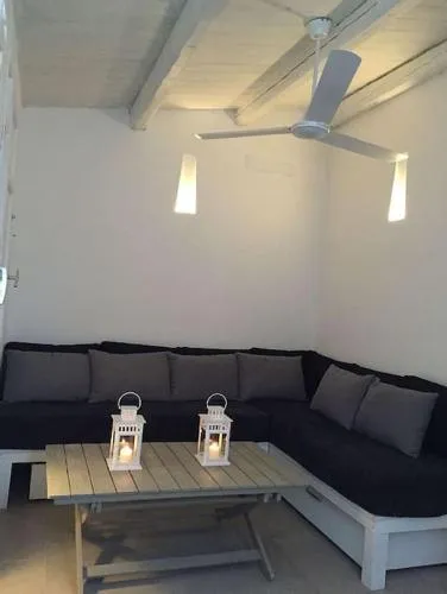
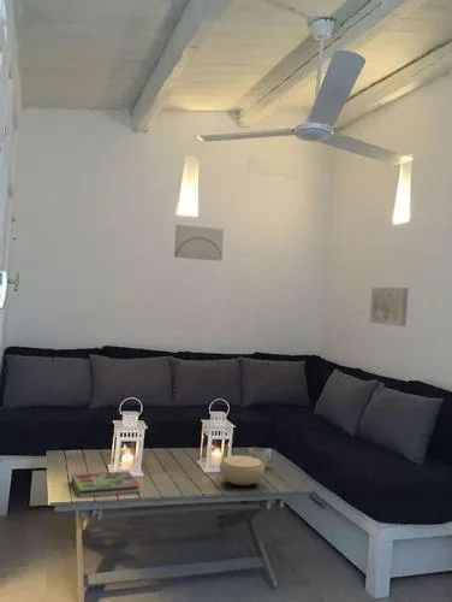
+ mug (260, 458)
+ wall art (198, 242)
+ bowl (242, 472)
+ wall art (387, 306)
+ book (105, 483)
